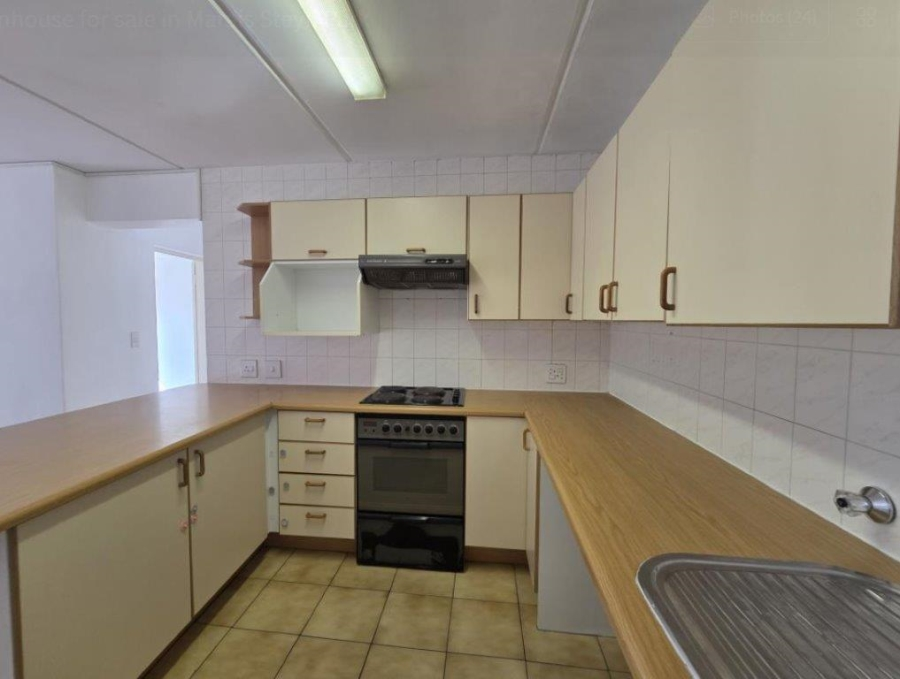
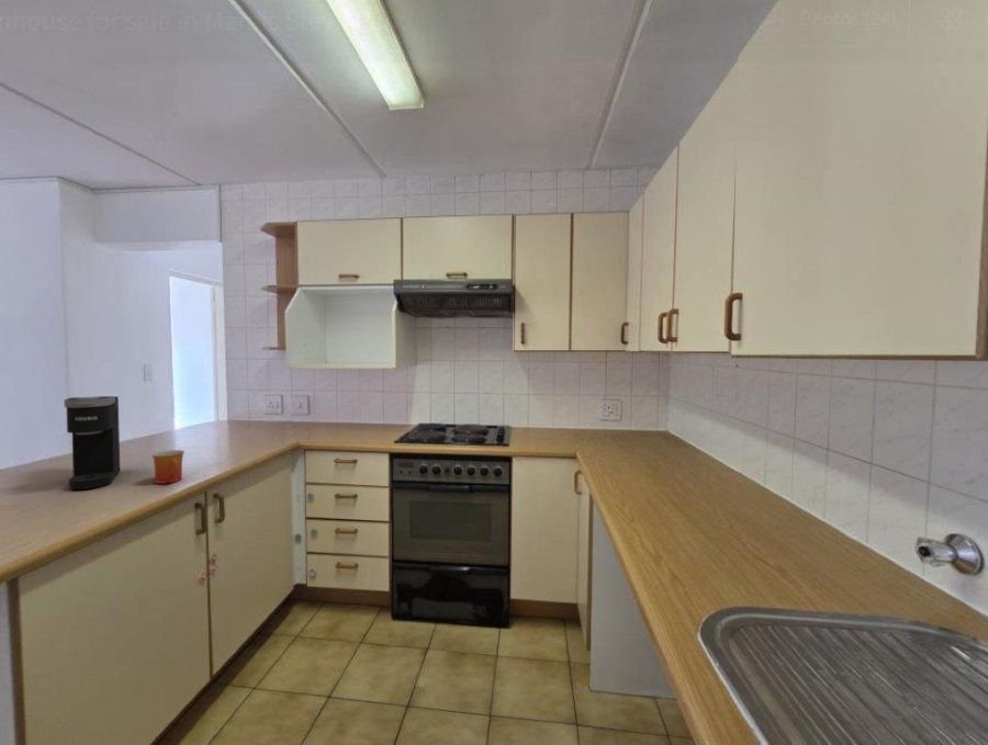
+ coffee maker (94, 438)
+ mug (171, 466)
